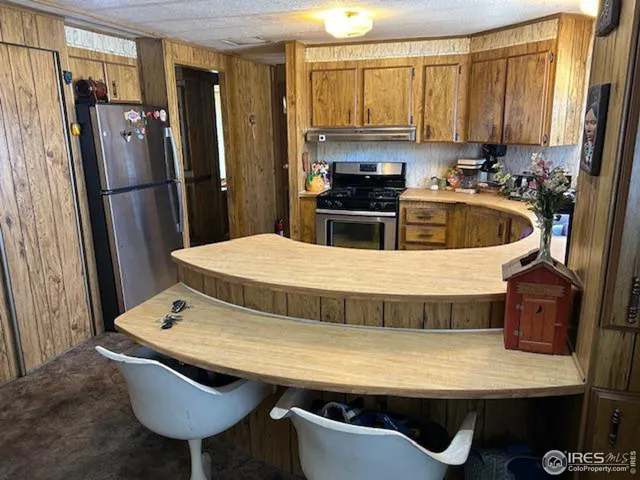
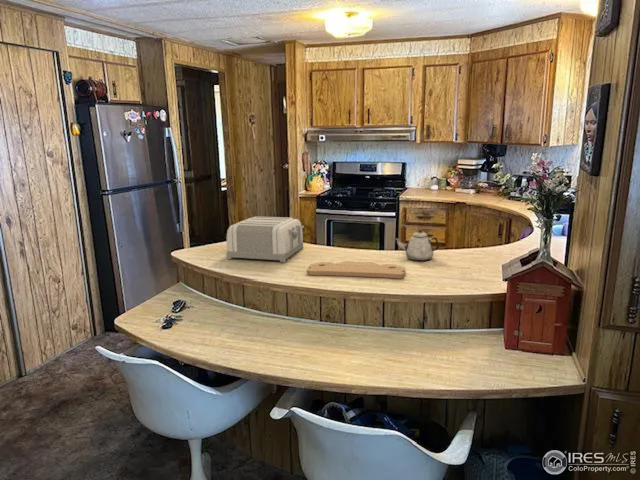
+ toaster (268, 237)
+ teapot (416, 244)
+ cutting board (356, 268)
